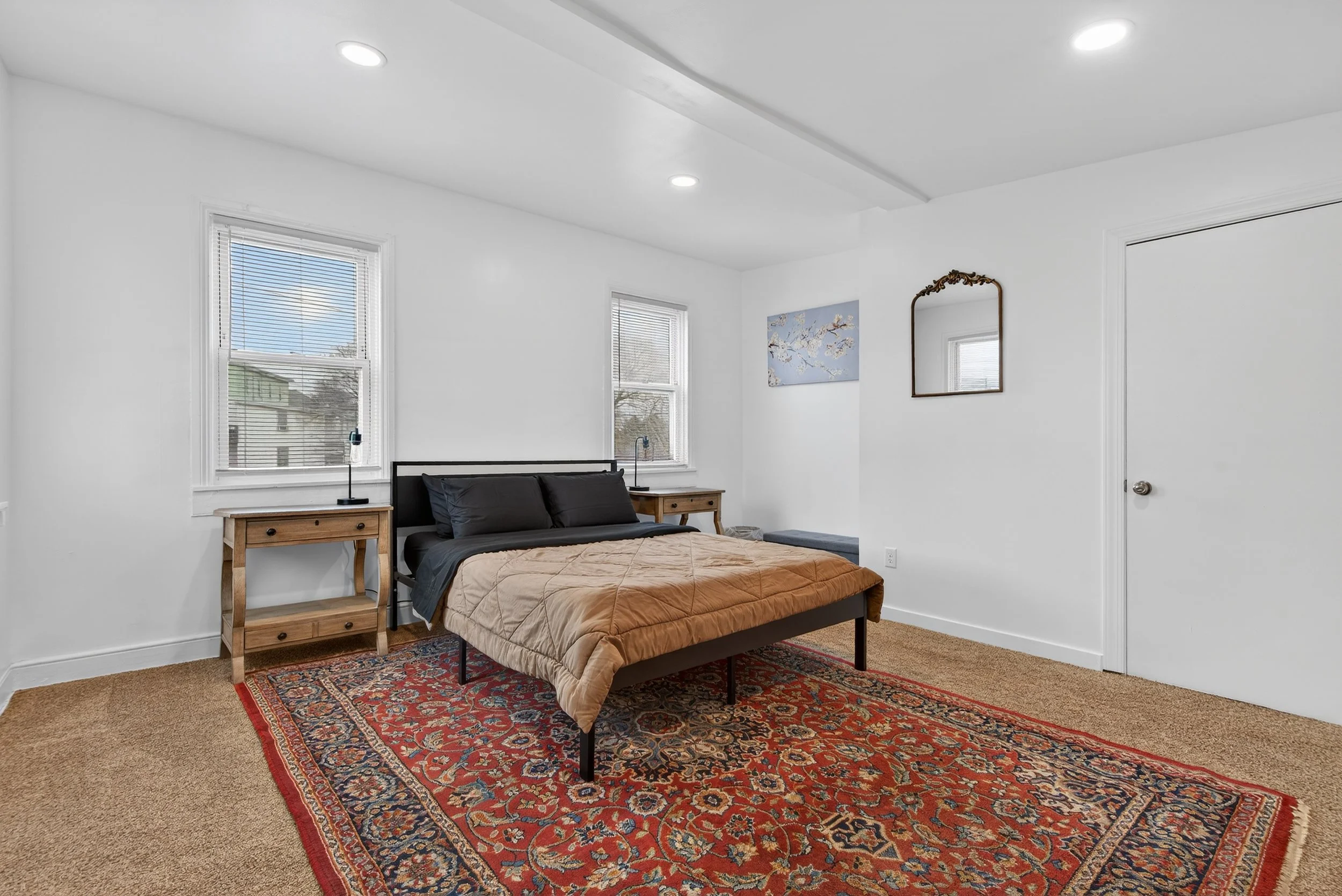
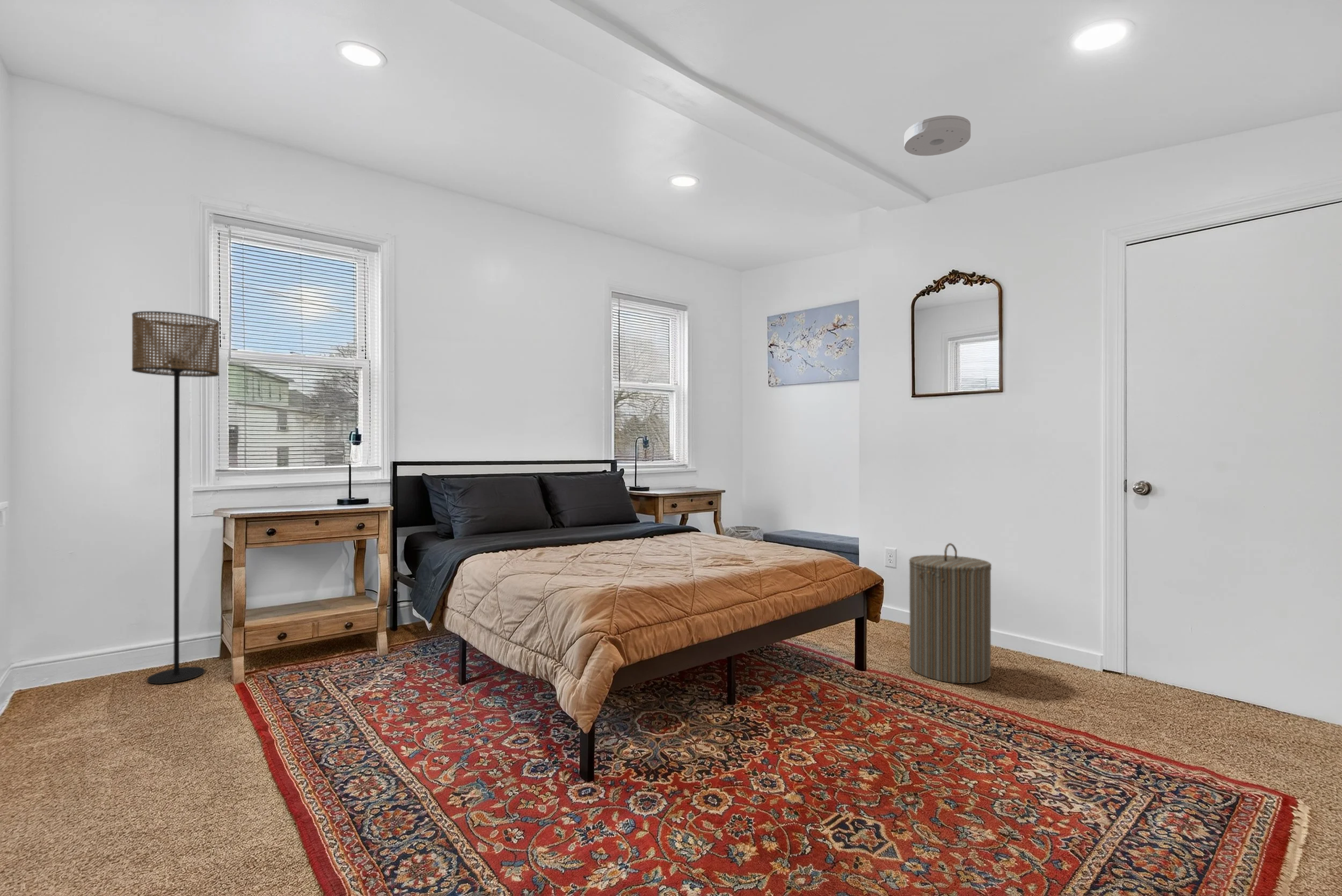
+ floor lamp (177, 497)
+ laundry hamper (949, 607)
+ smoke detector (937, 136)
